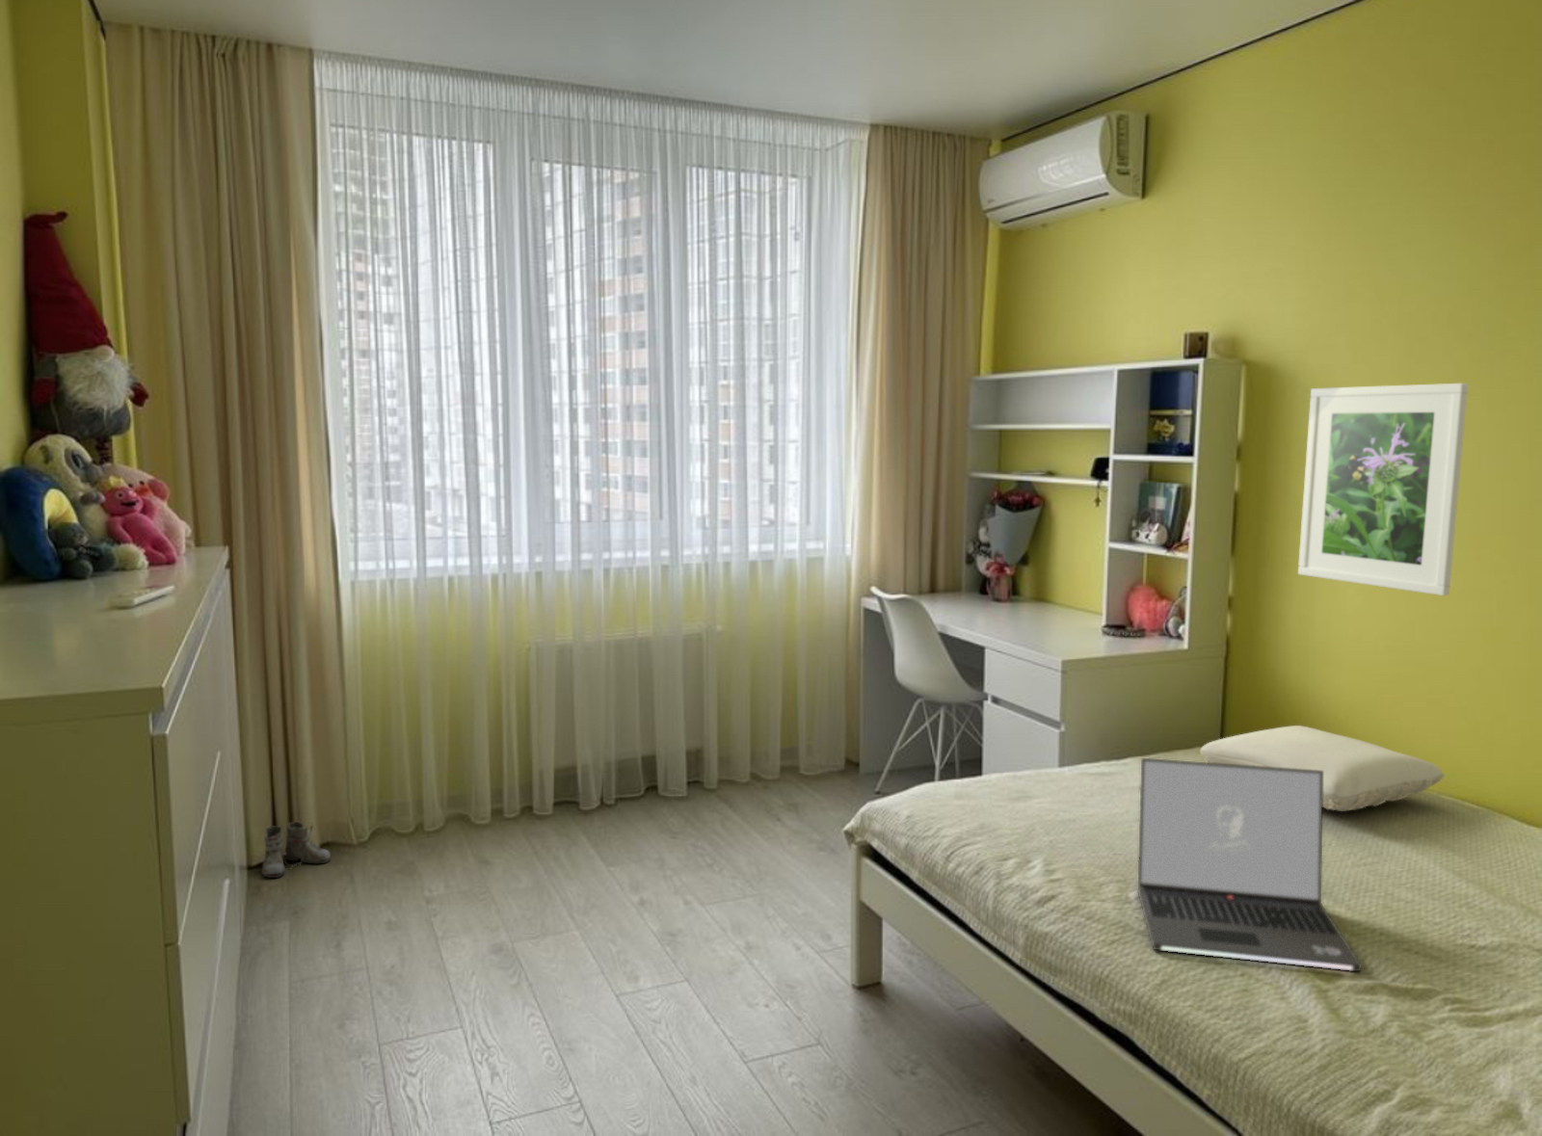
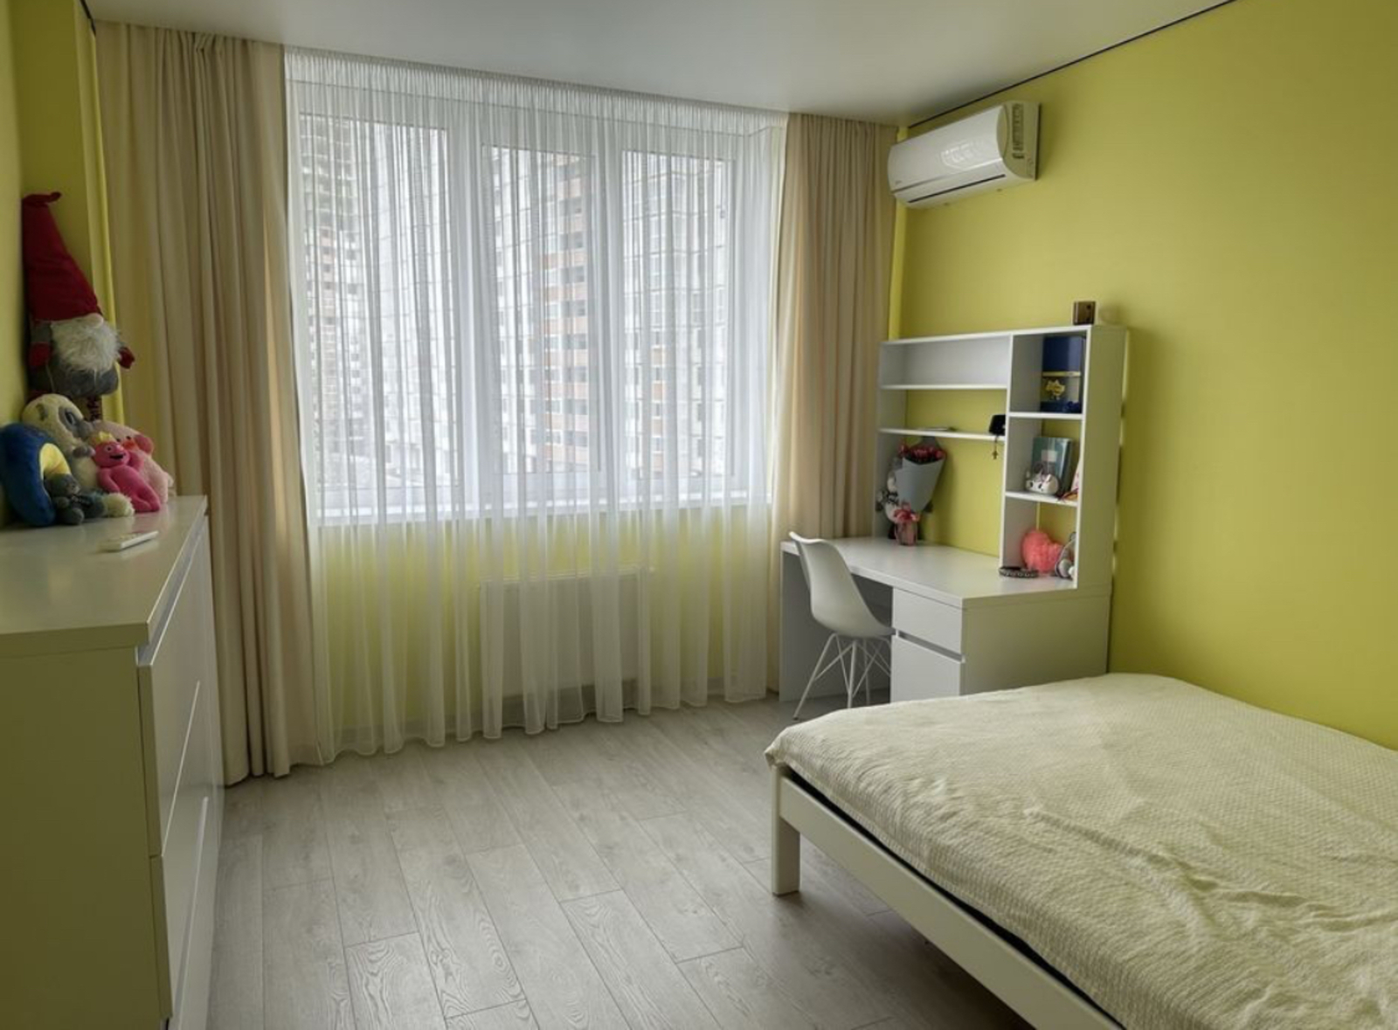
- boots (290, 848)
- laptop (1242, 856)
- pillow (1317, 765)
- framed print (1377, 486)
